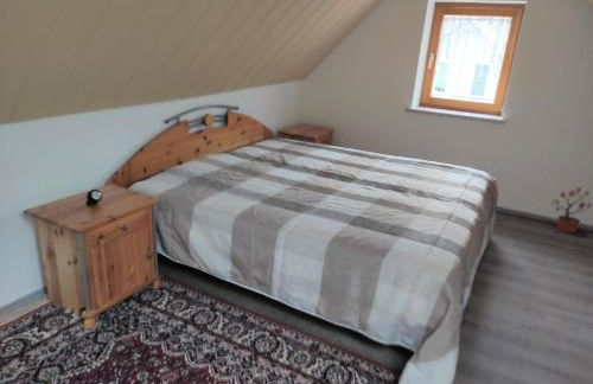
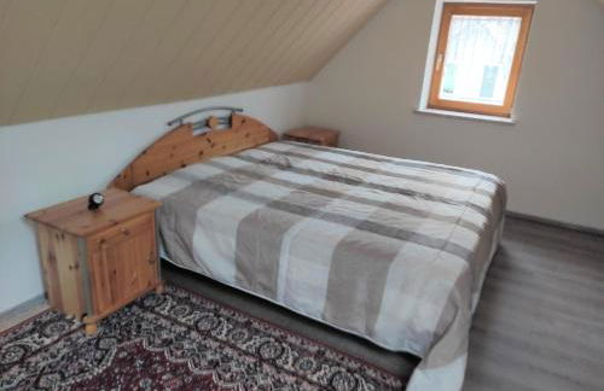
- potted plant (569, 207)
